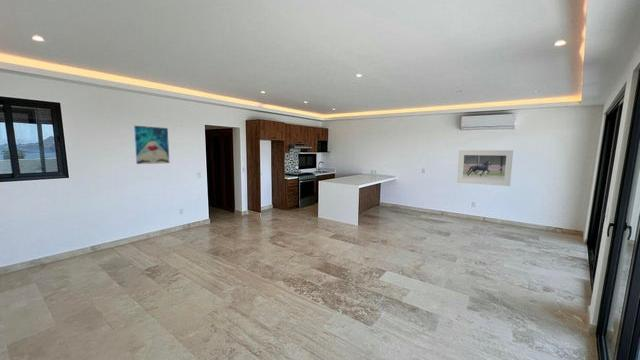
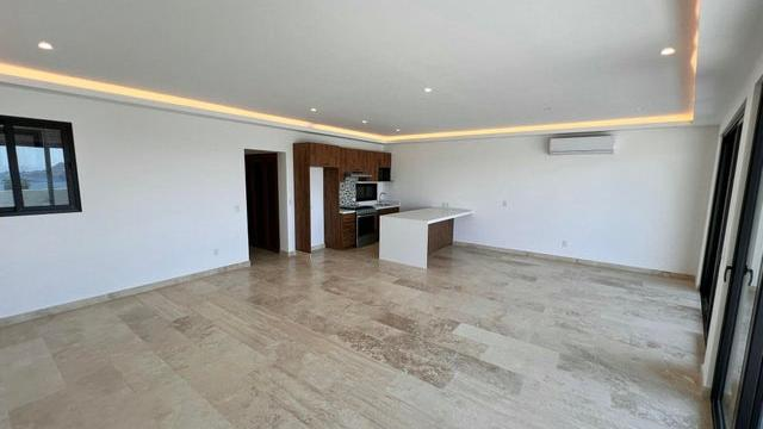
- wall art (152, 145)
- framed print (483, 167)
